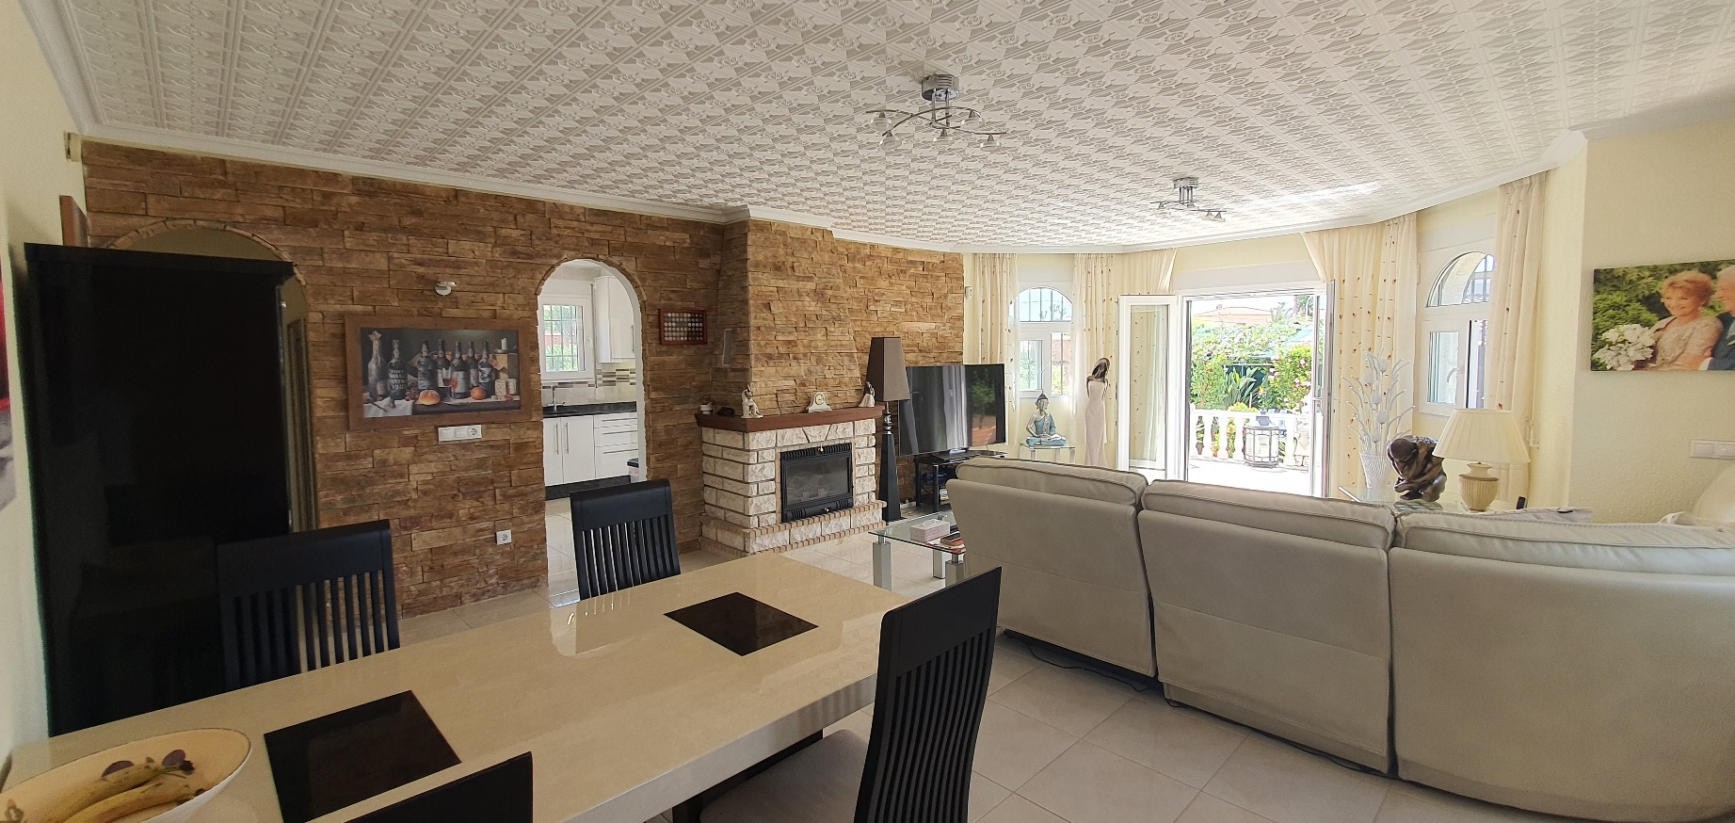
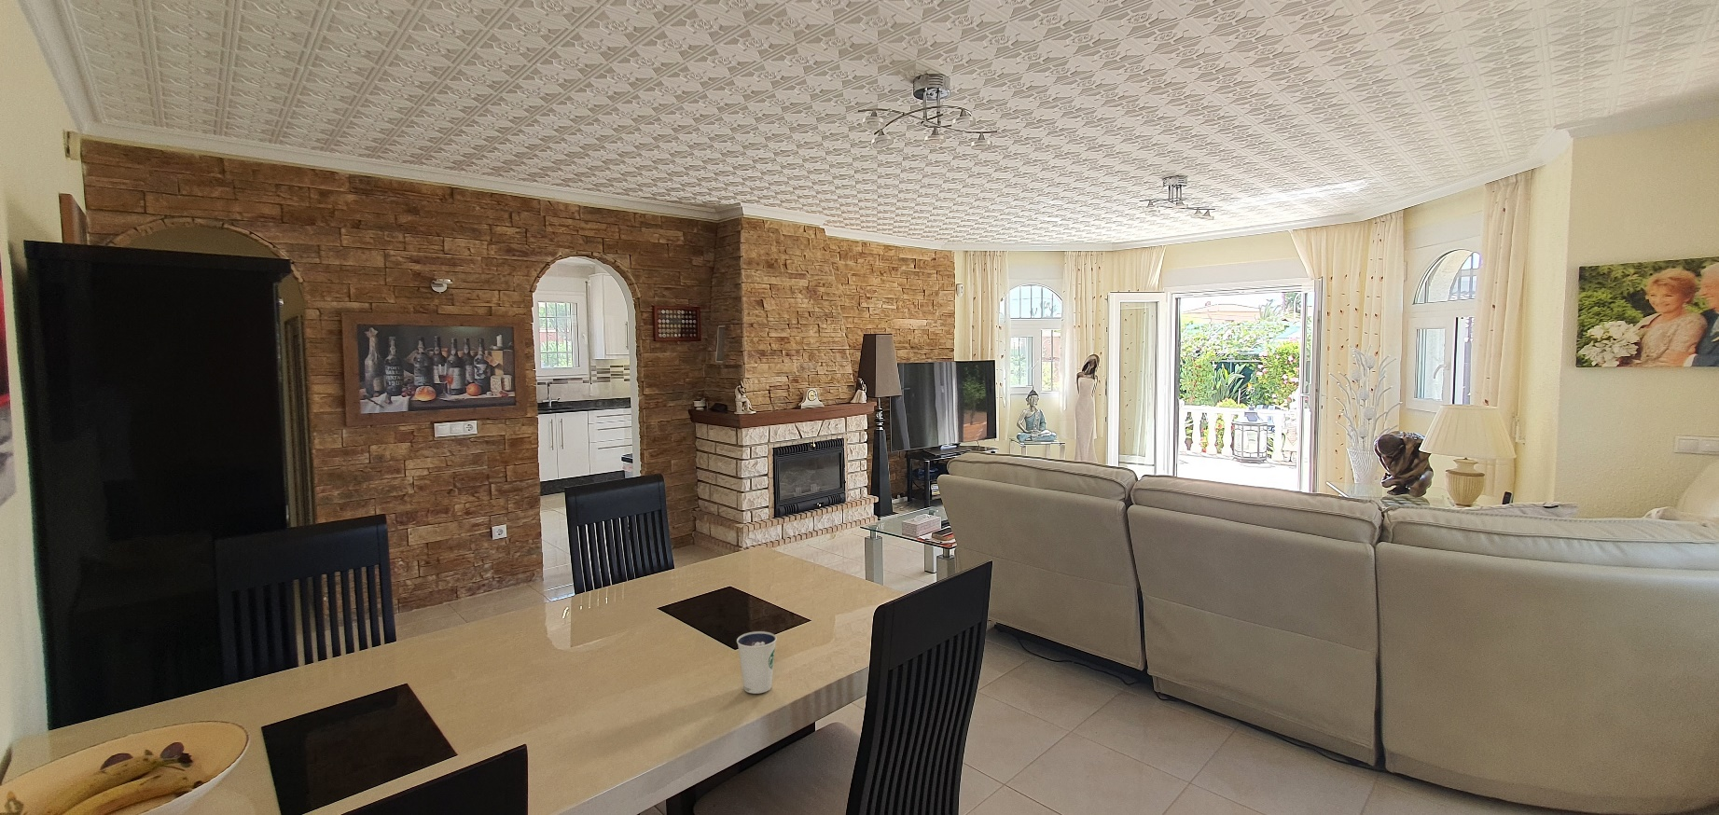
+ dixie cup (756, 663)
